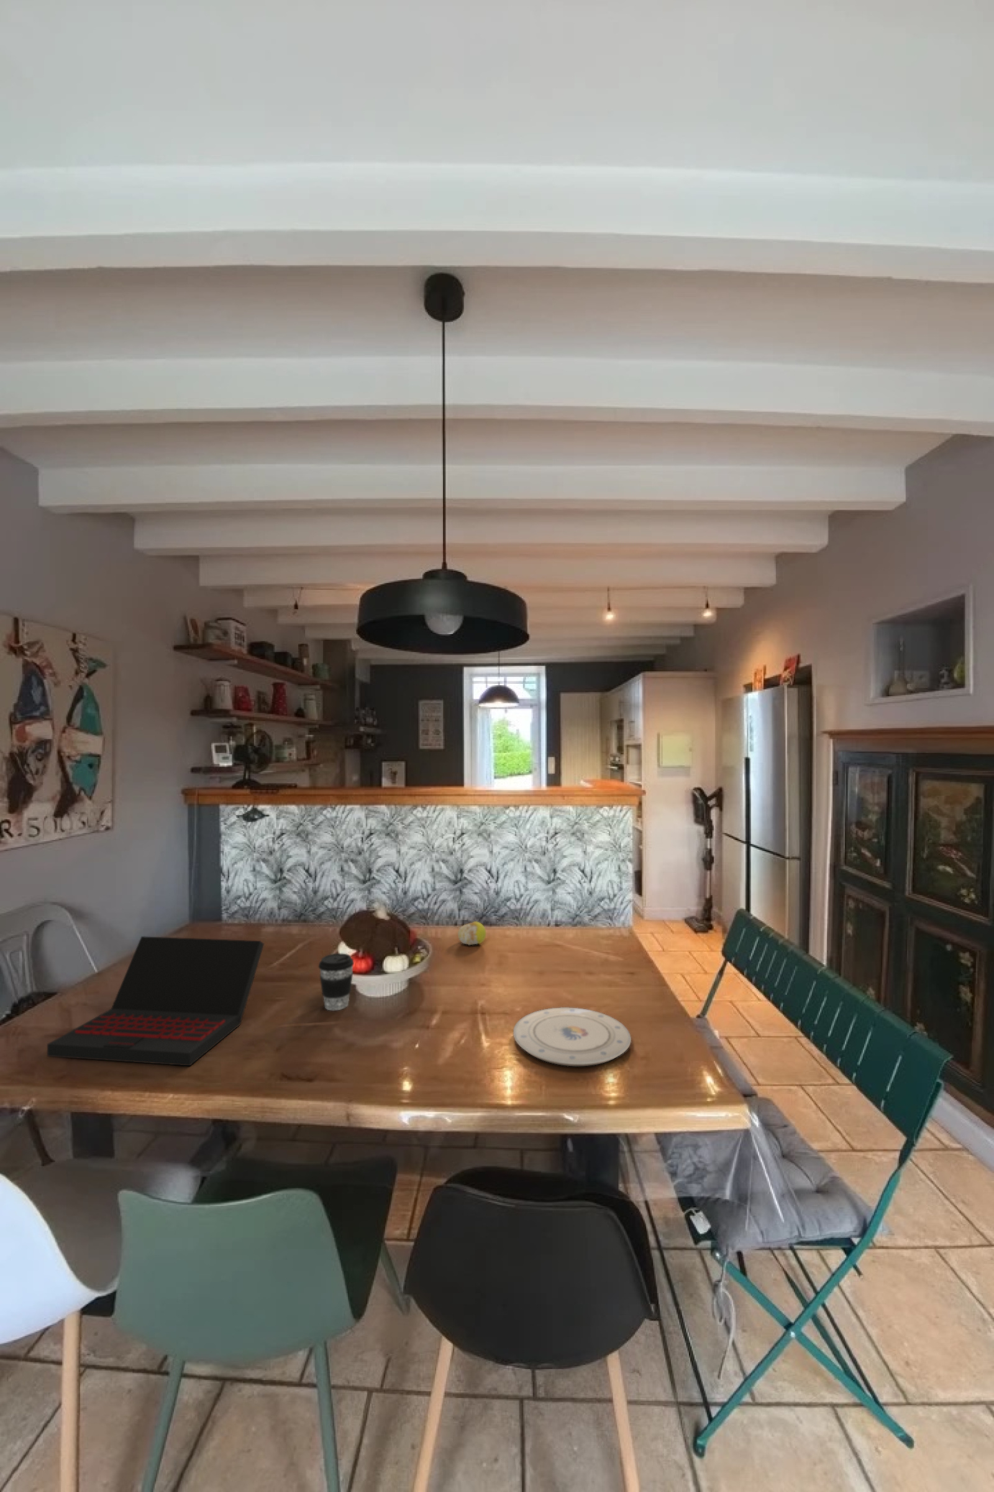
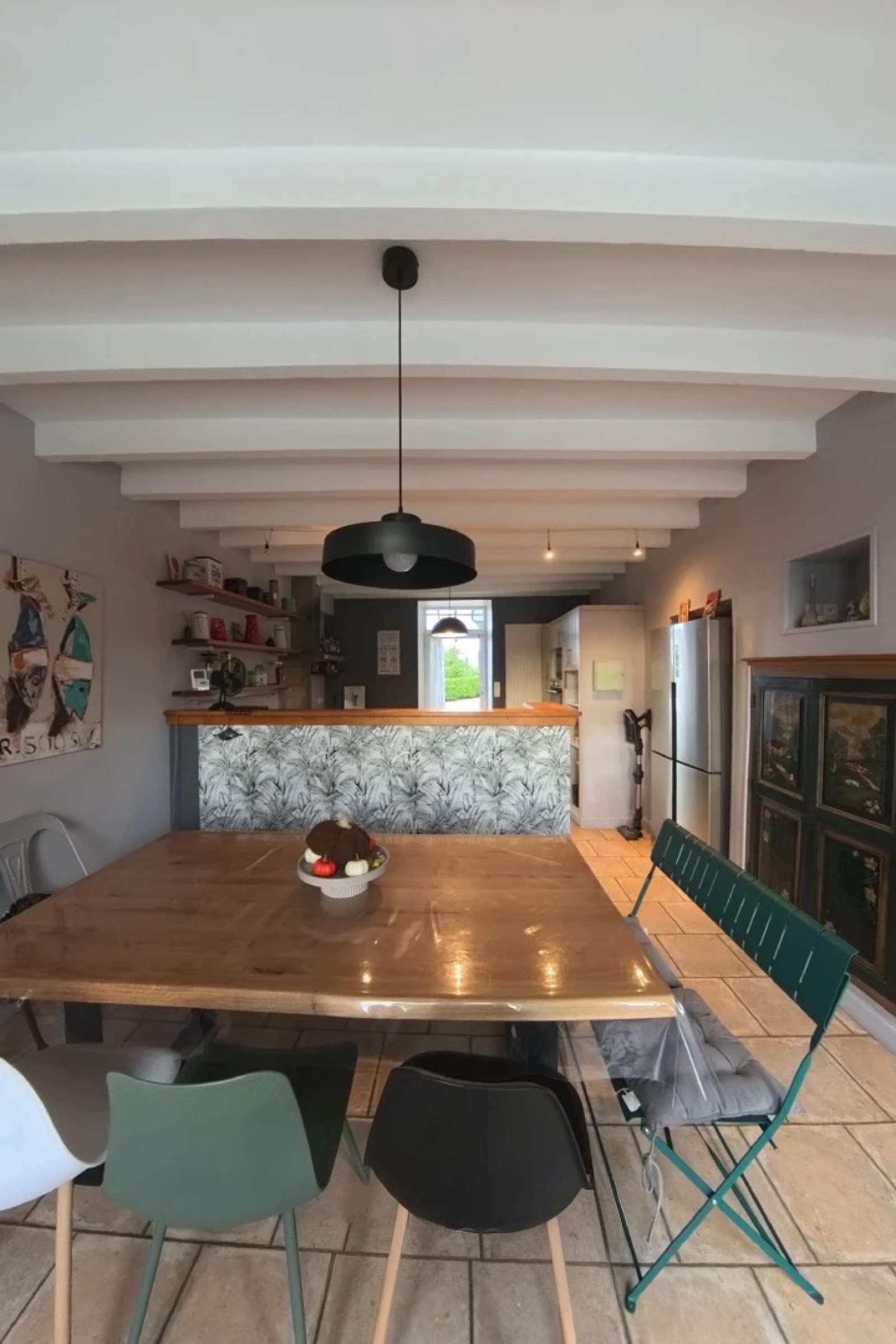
- fruit (471, 932)
- plate (571, 1036)
- laptop (165, 991)
- coffee cup (336, 982)
